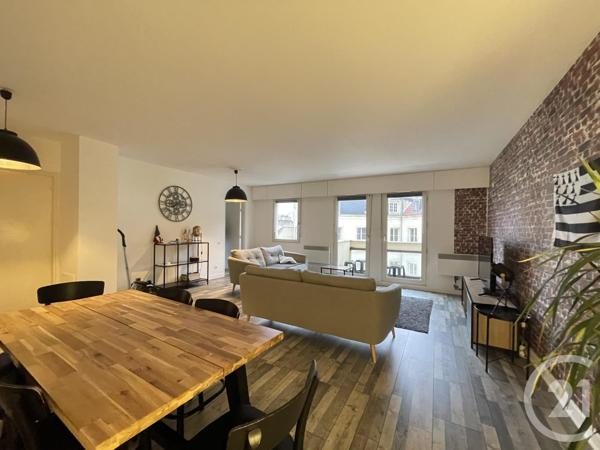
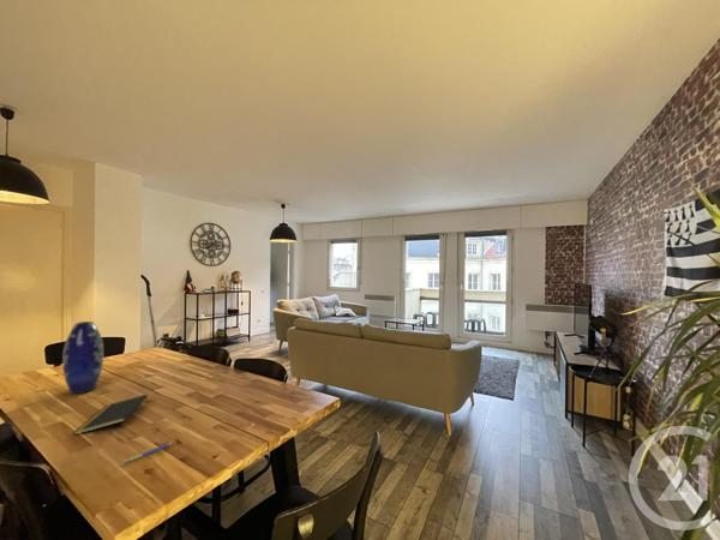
+ pen (148, 452)
+ notepad (114, 412)
+ vase (83, 355)
